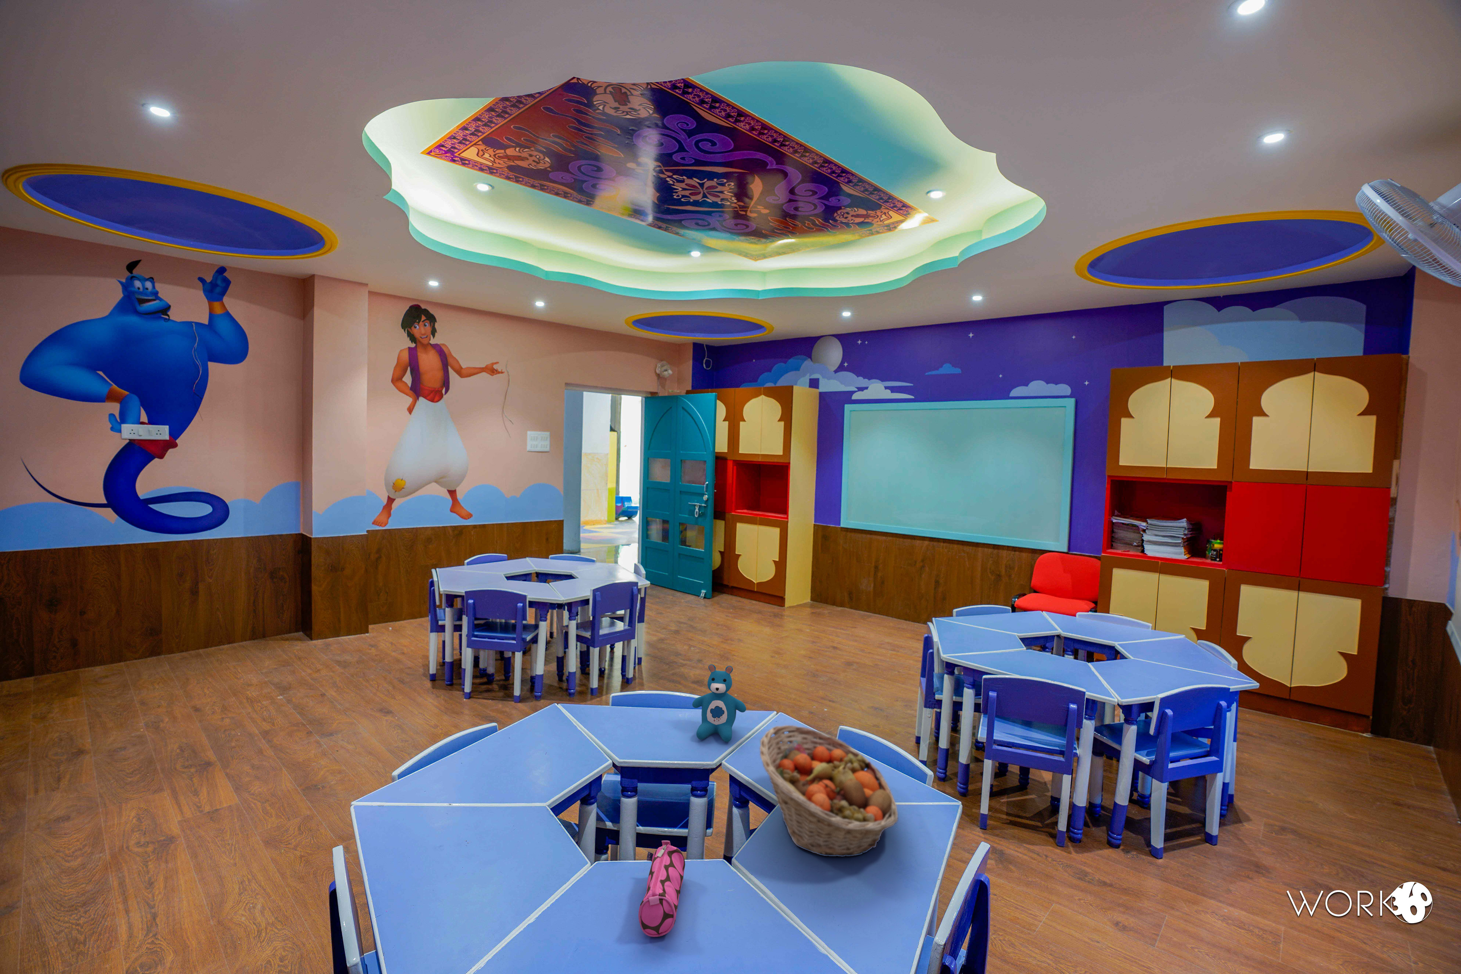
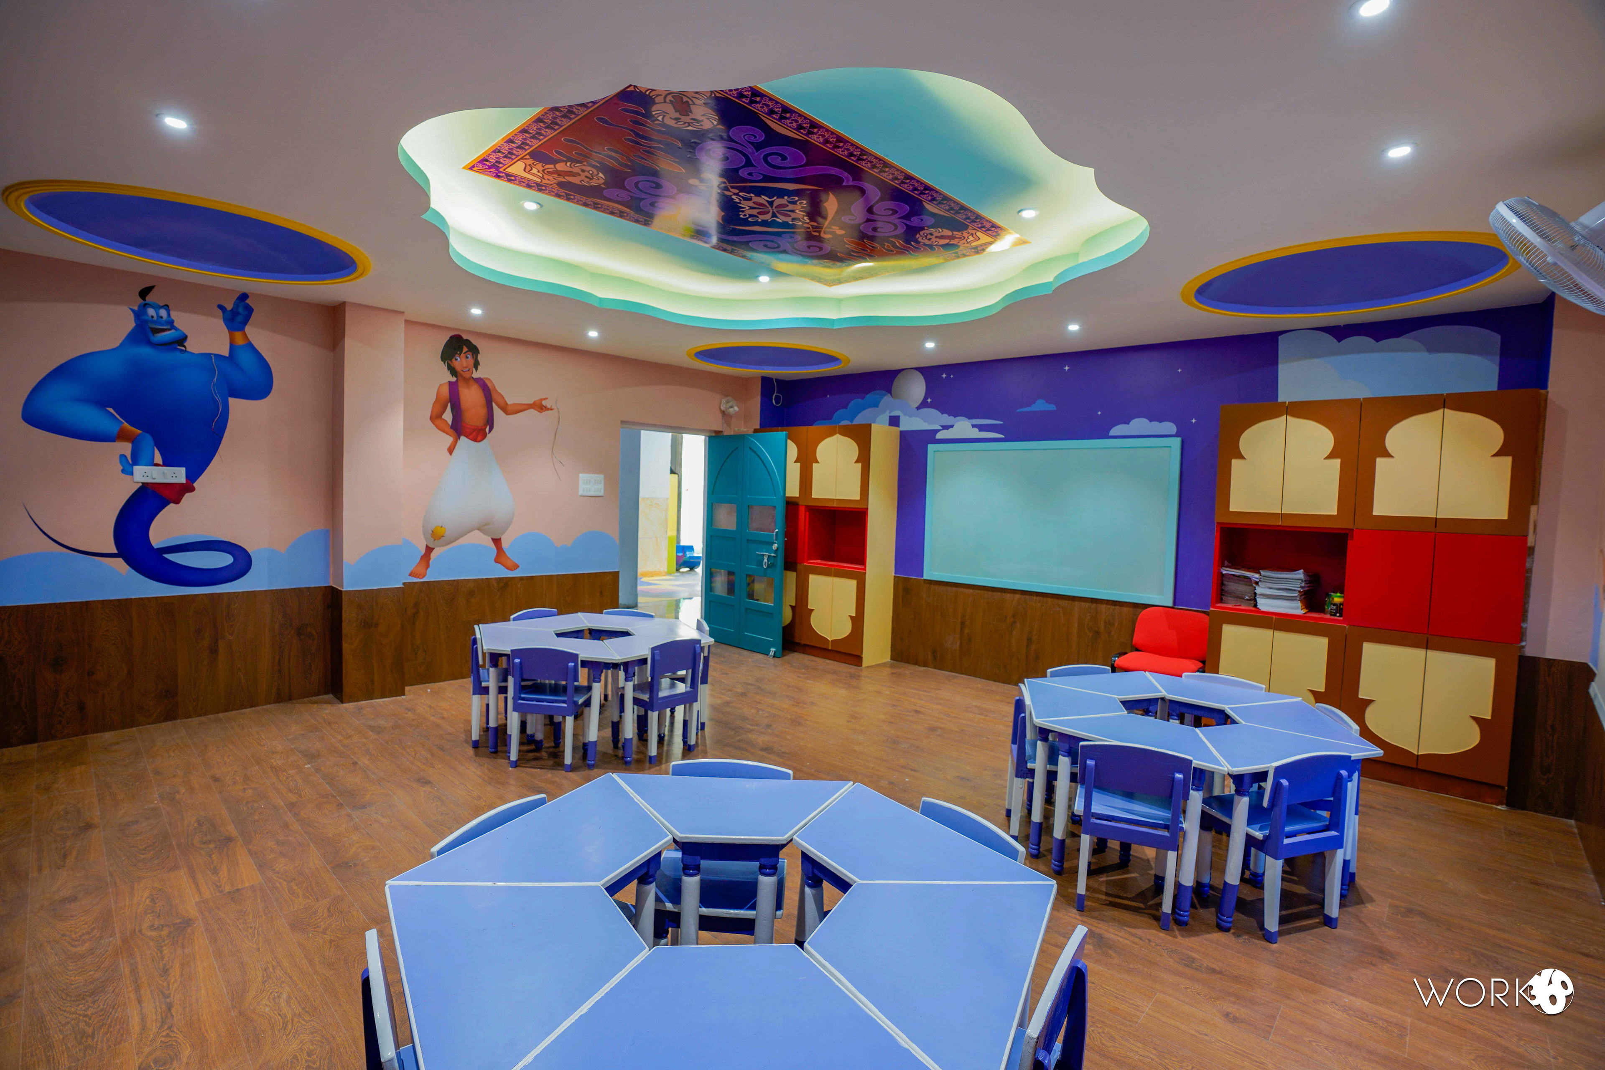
- fruit basket (826, 785)
- pencil case (662, 886)
- teddy bear (717, 701)
